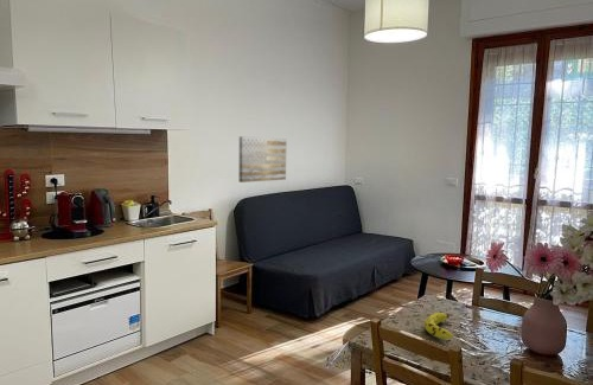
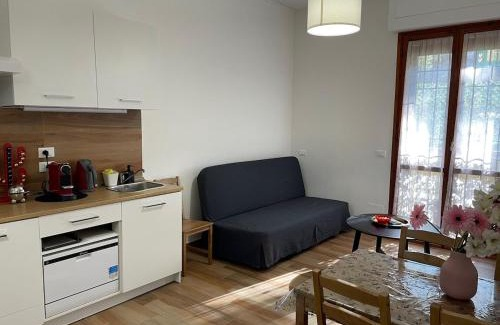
- fruit (442, 328)
- wall art (263, 159)
